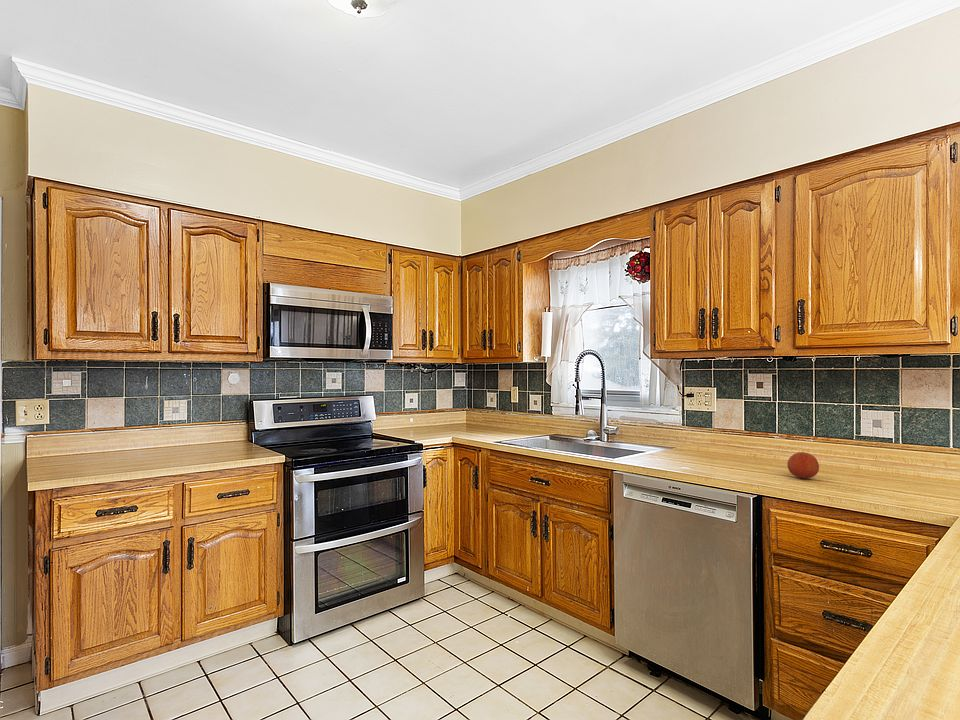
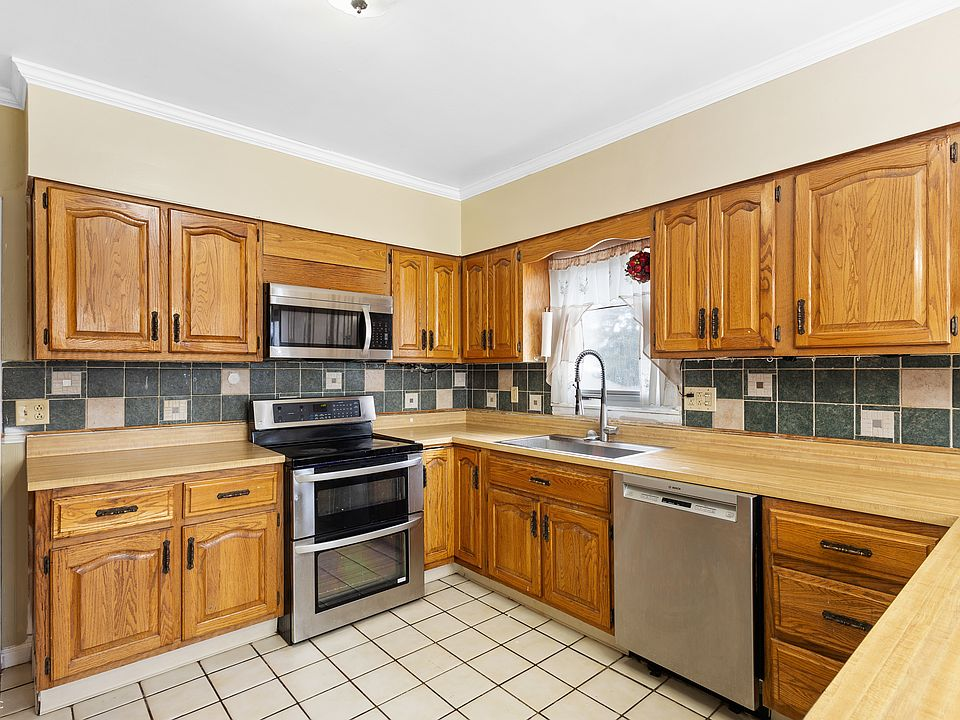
- fruit (803, 464)
